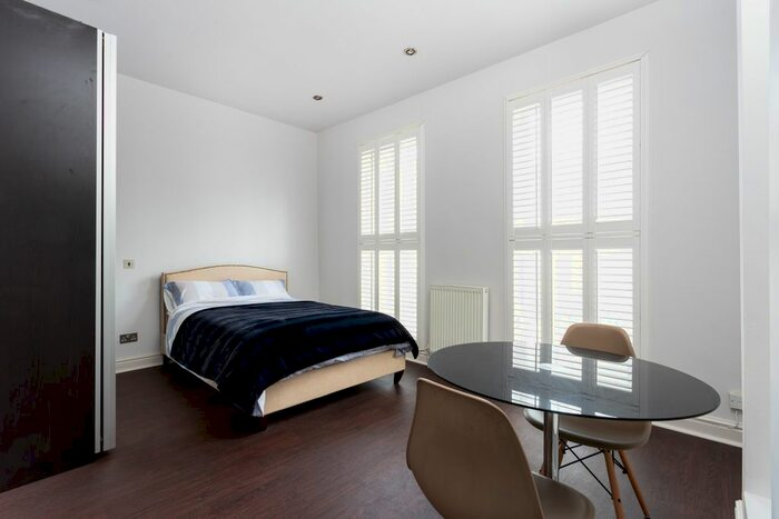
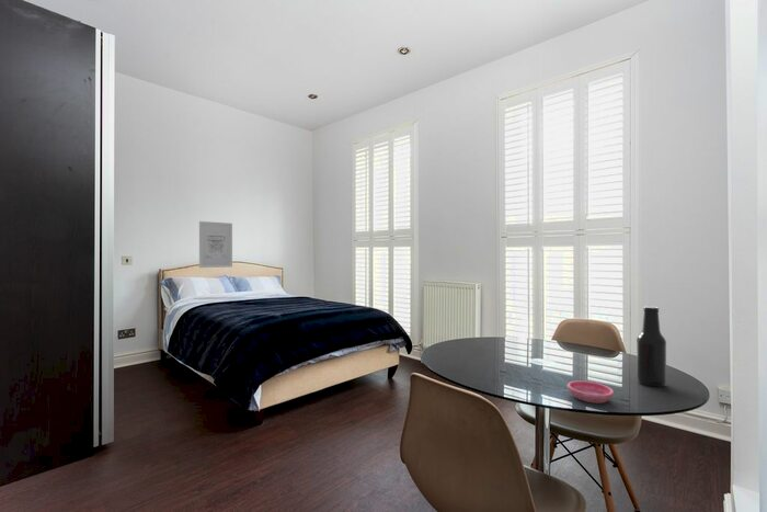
+ wall art (216, 244)
+ saucer (589, 391)
+ beer bottle (651, 344)
